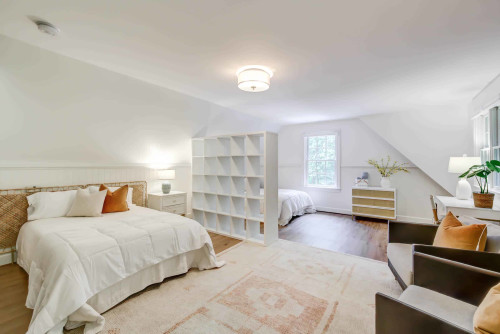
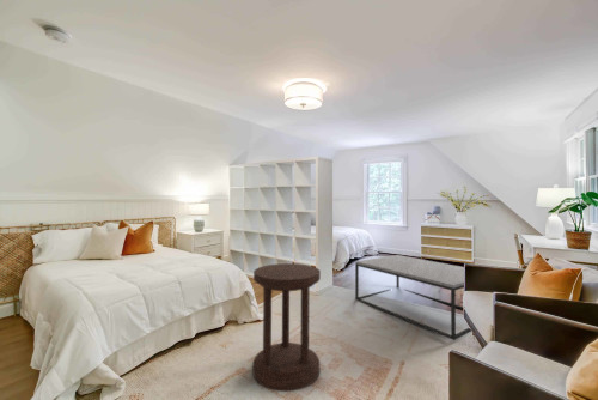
+ side table (286, 319)
+ coffee table (420, 281)
